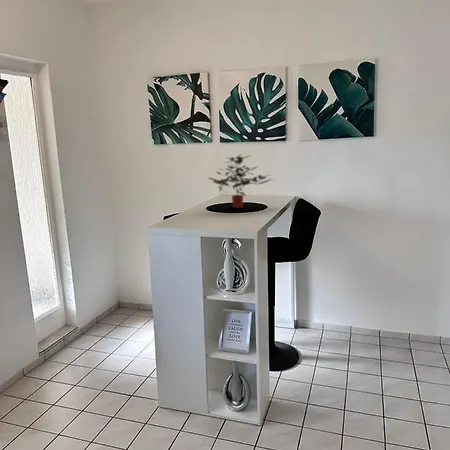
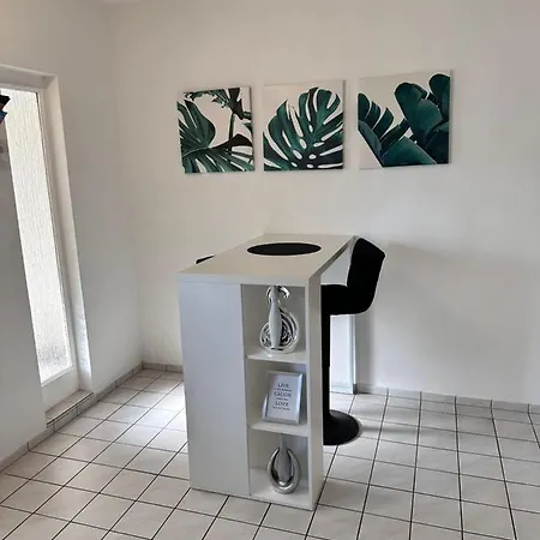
- potted plant (240, 181)
